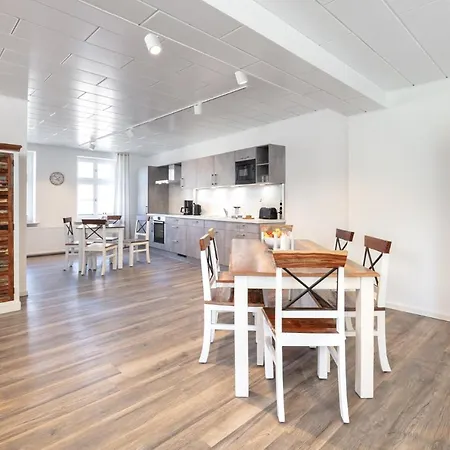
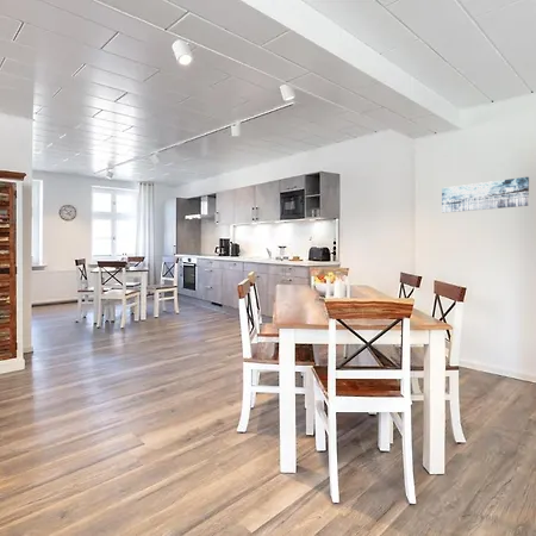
+ wall art (481, 195)
